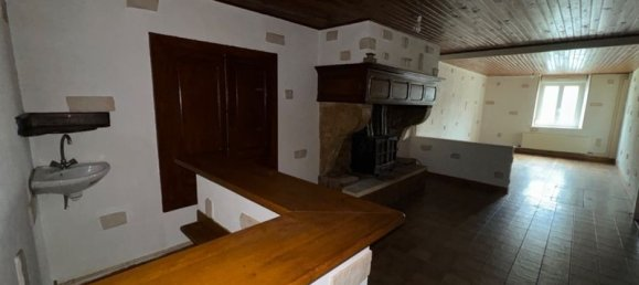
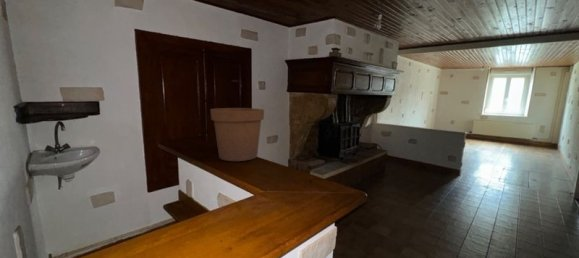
+ flower pot (238, 133)
